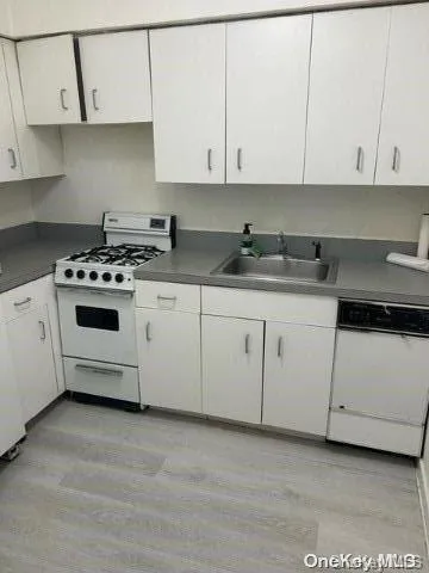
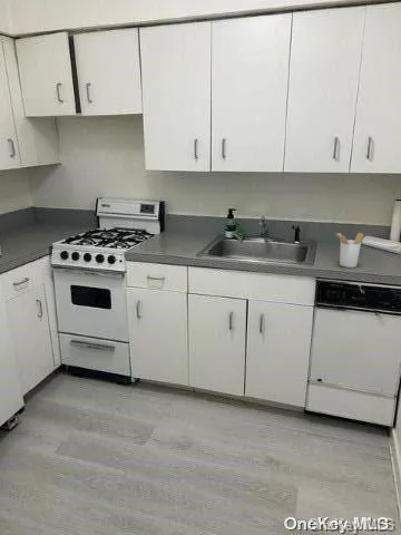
+ utensil holder (346, 249)
